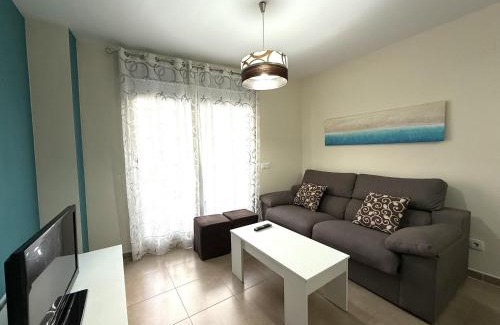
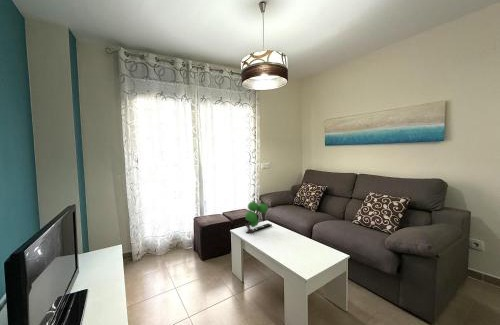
+ plant (256, 216)
